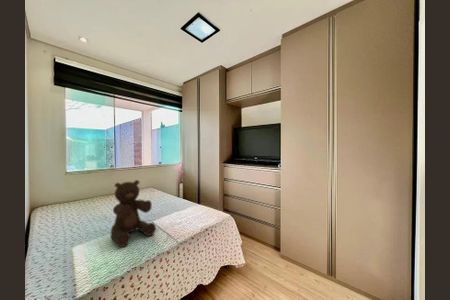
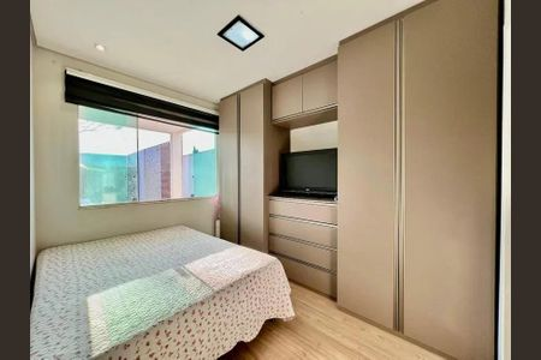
- teddy bear (131, 208)
